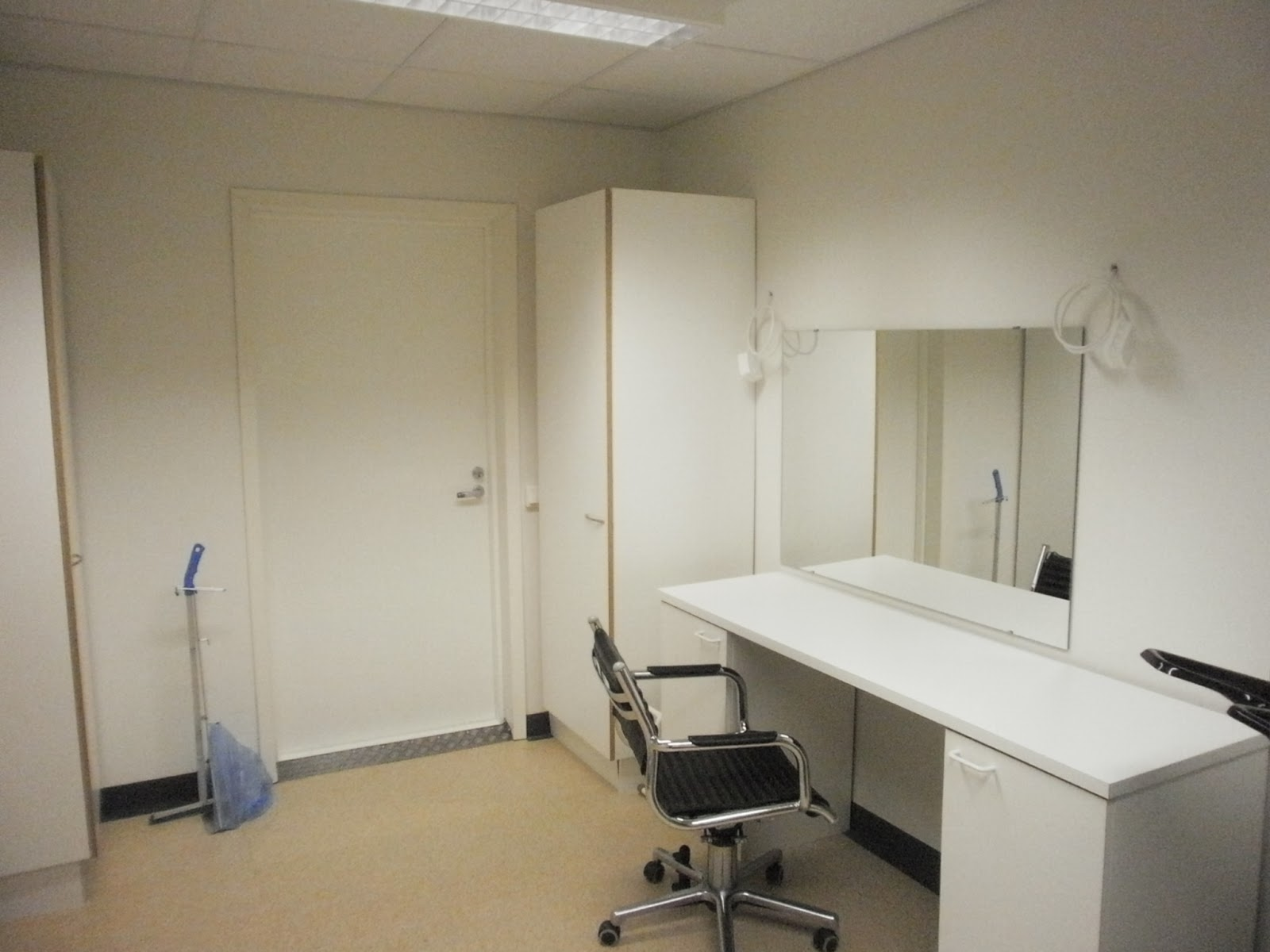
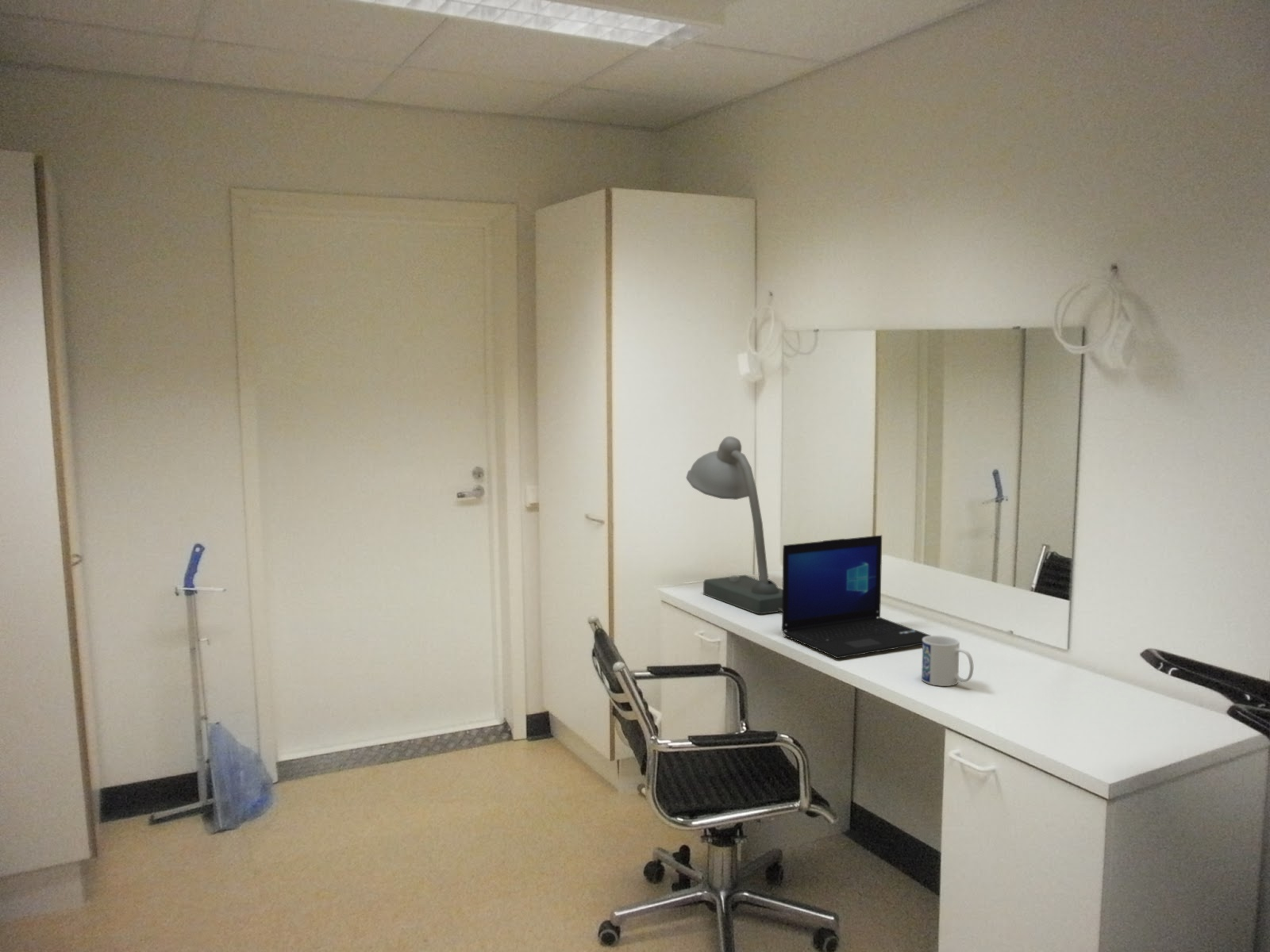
+ laptop (860, 593)
+ mug (949, 662)
+ desk lamp (752, 516)
